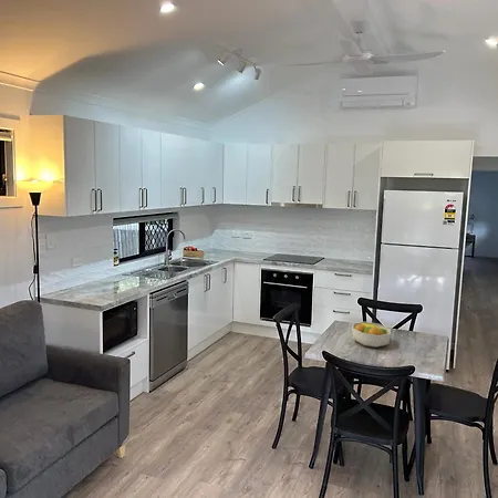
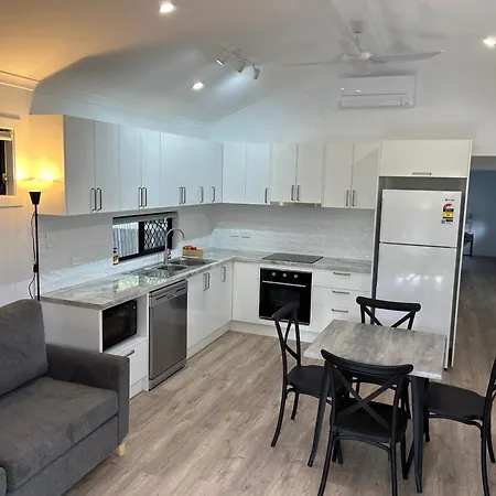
- fruit bowl (371, 332)
